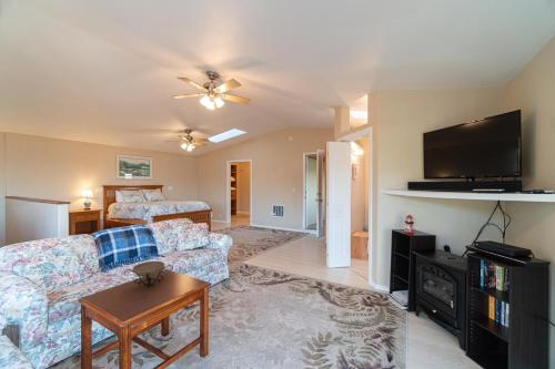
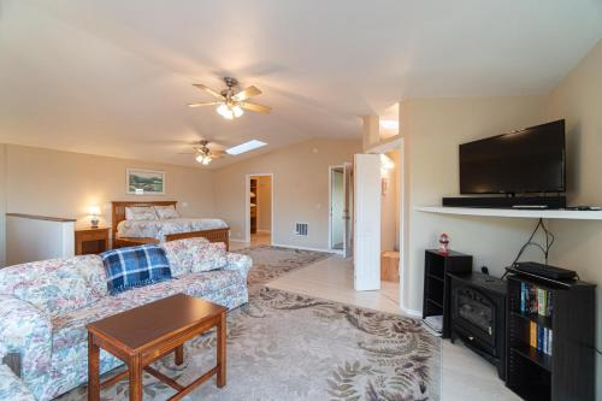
- decorative bowl (149, 275)
